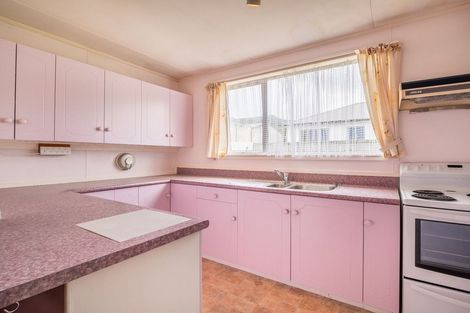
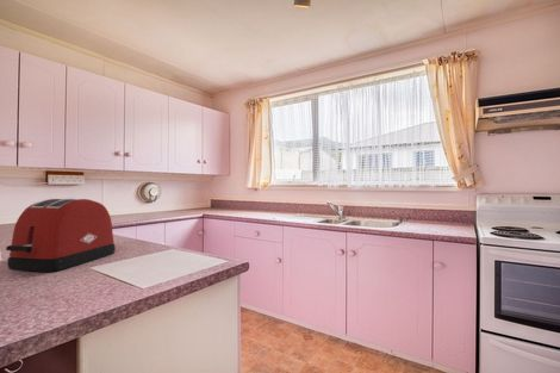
+ toaster (67, 229)
